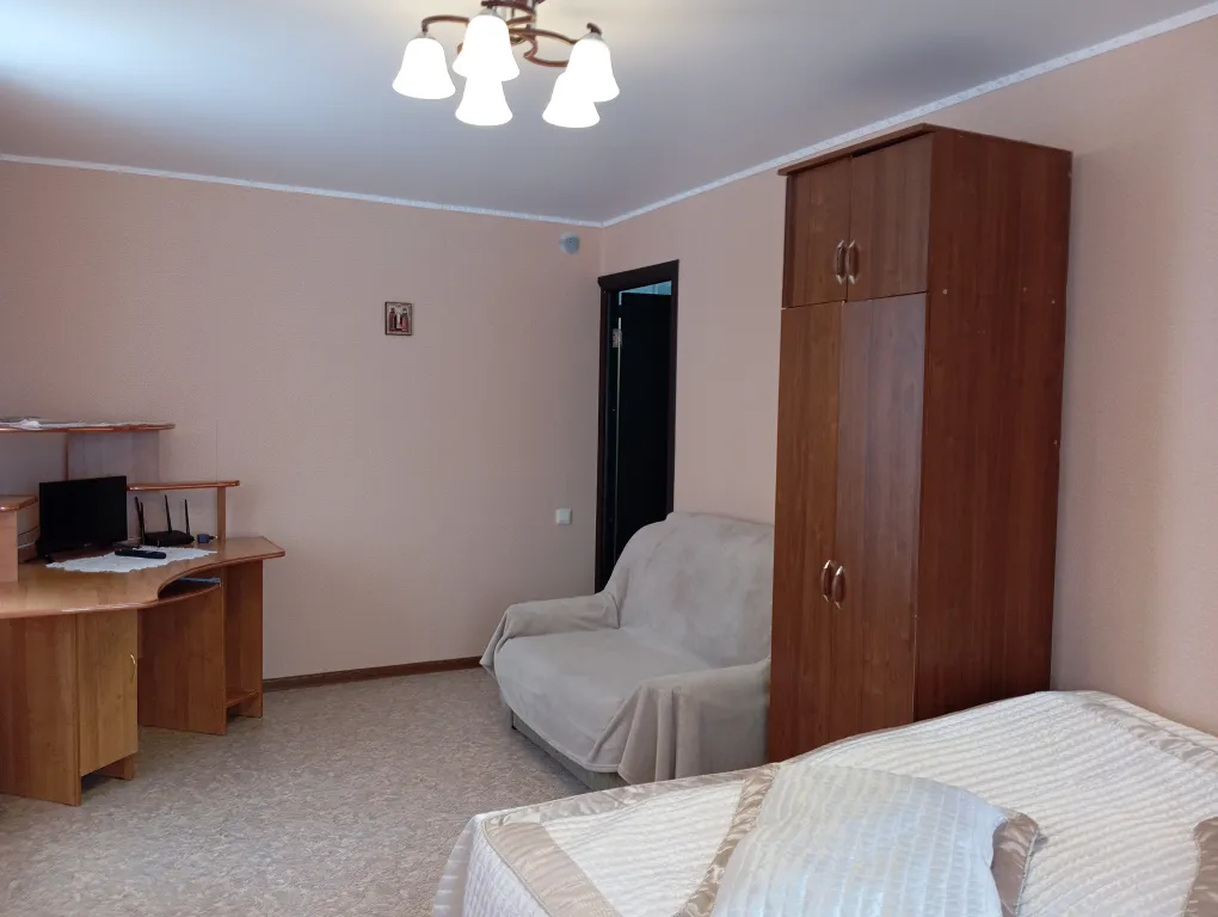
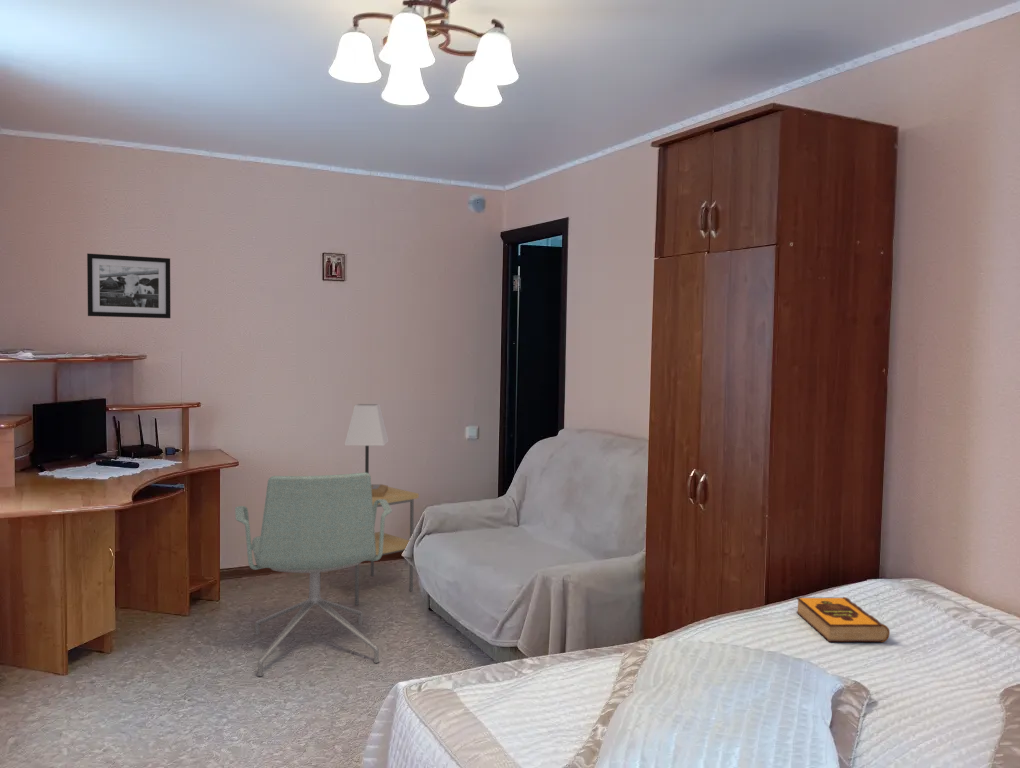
+ side table (375, 541)
+ lamp (367, 448)
+ picture frame (129, 286)
+ hardback book (840, 618)
+ office chair (314, 557)
